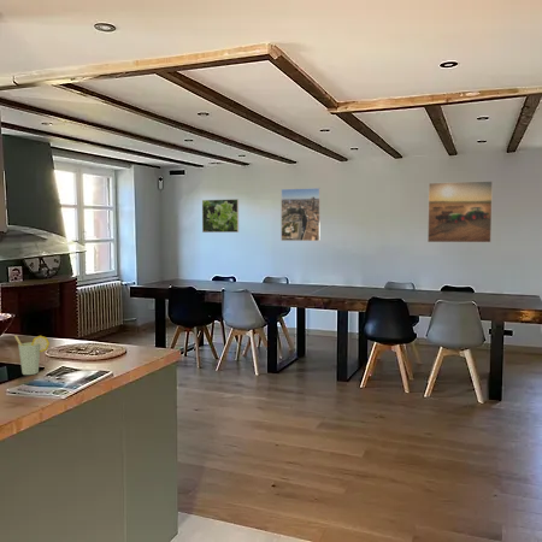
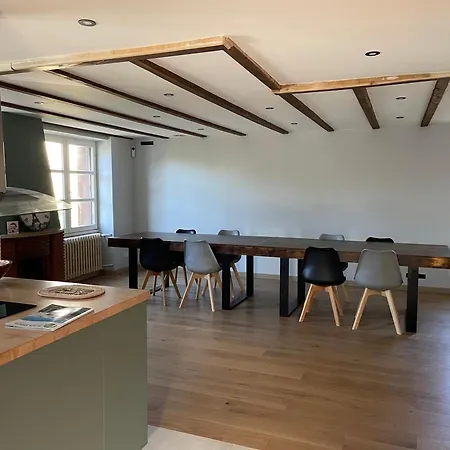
- cup (31, 353)
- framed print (459, 212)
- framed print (300, 214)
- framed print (219, 216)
